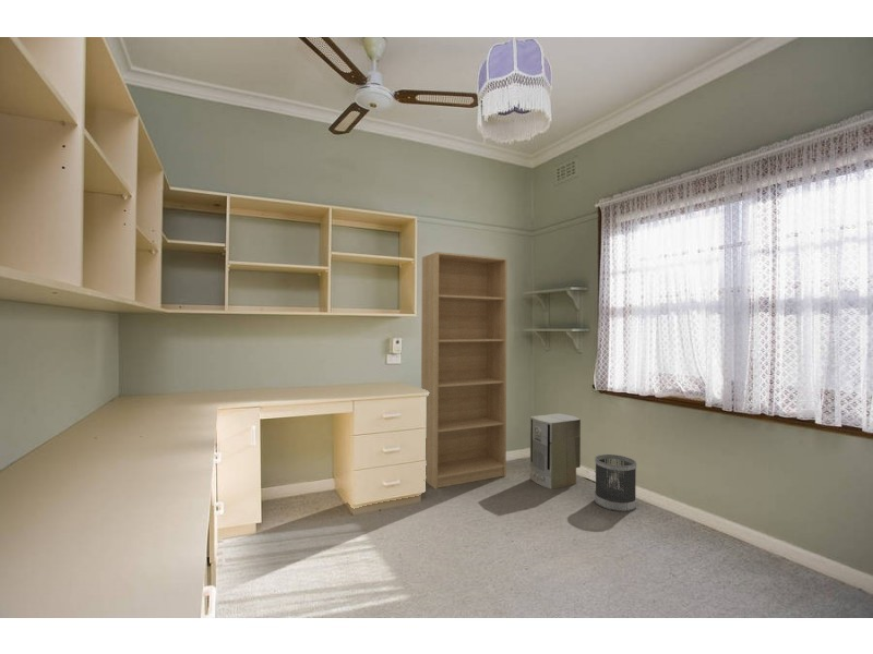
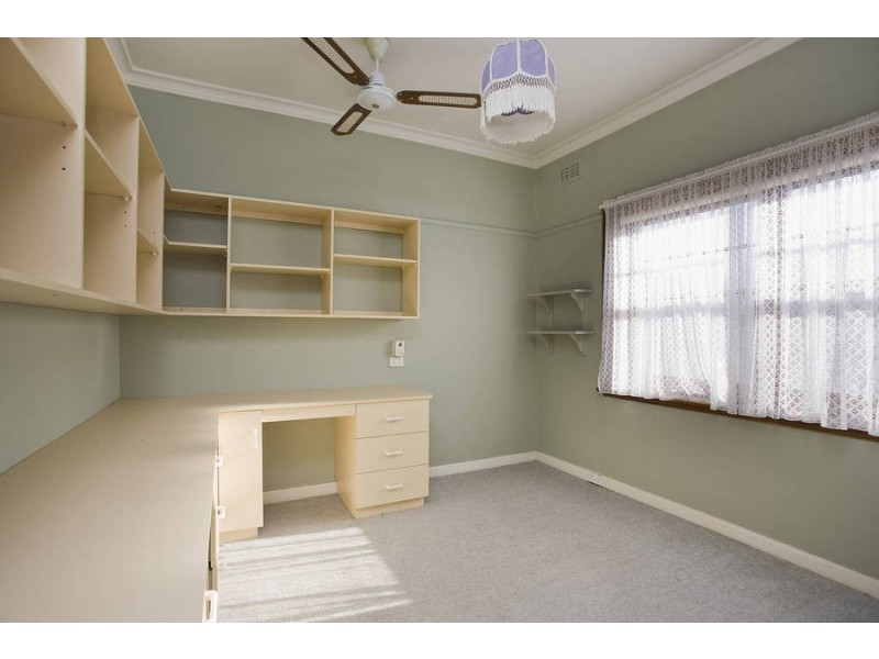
- air purifier (554, 449)
- wastebasket (614, 482)
- bookshelf (464, 367)
